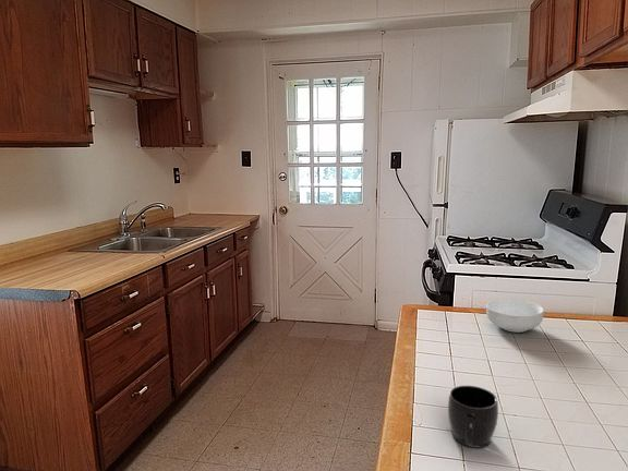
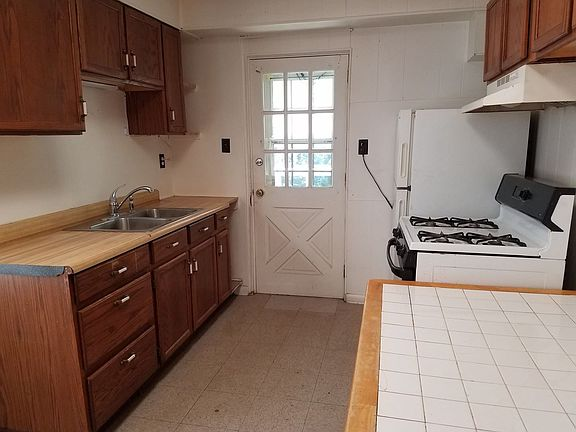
- mug (470, 420)
- cereal bowl (514, 316)
